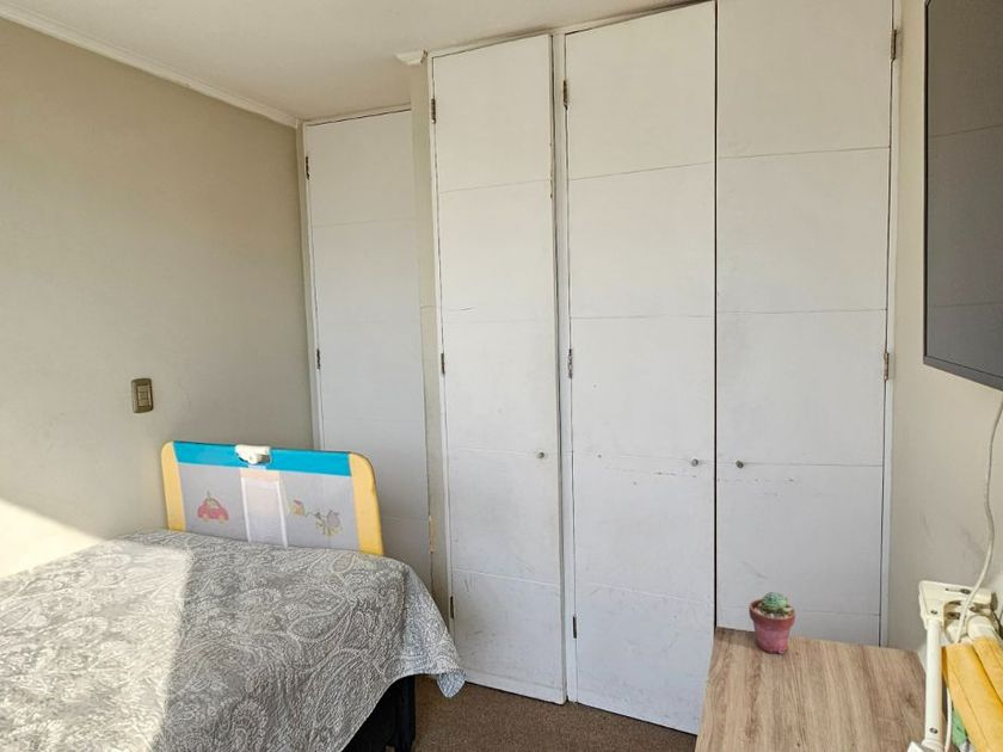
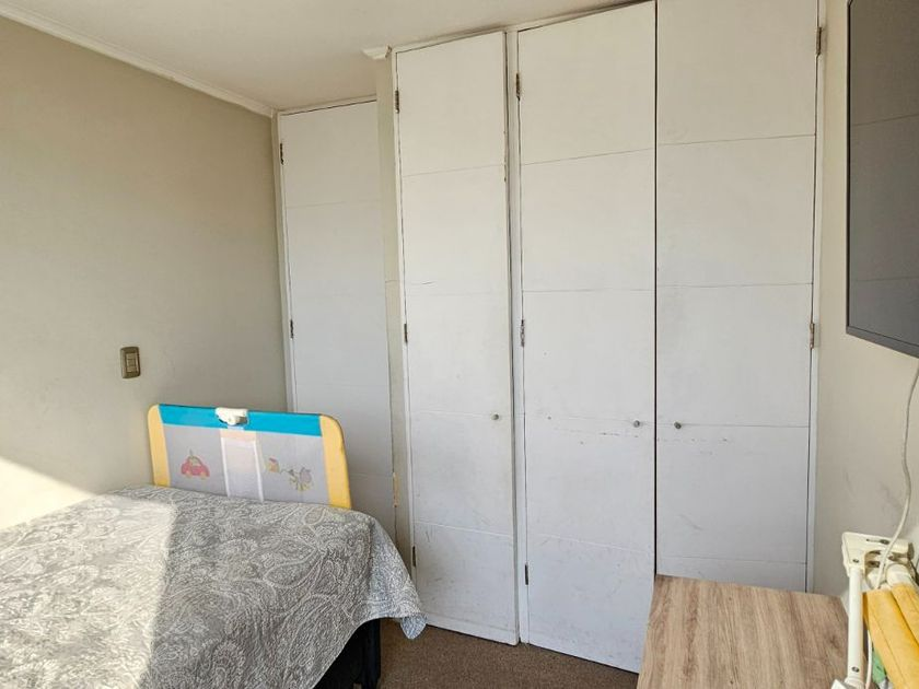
- potted succulent (771, 618)
